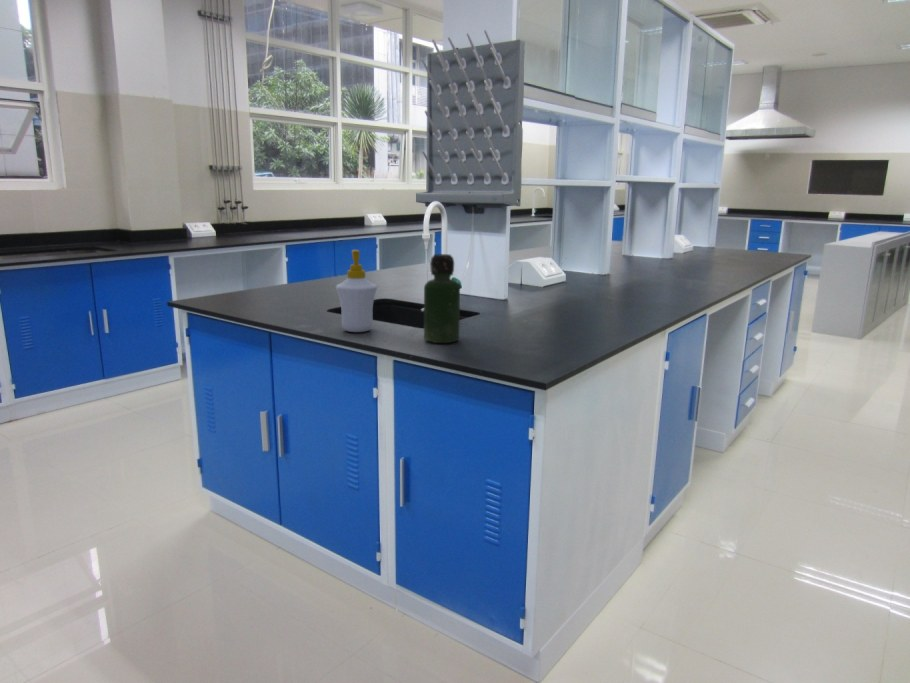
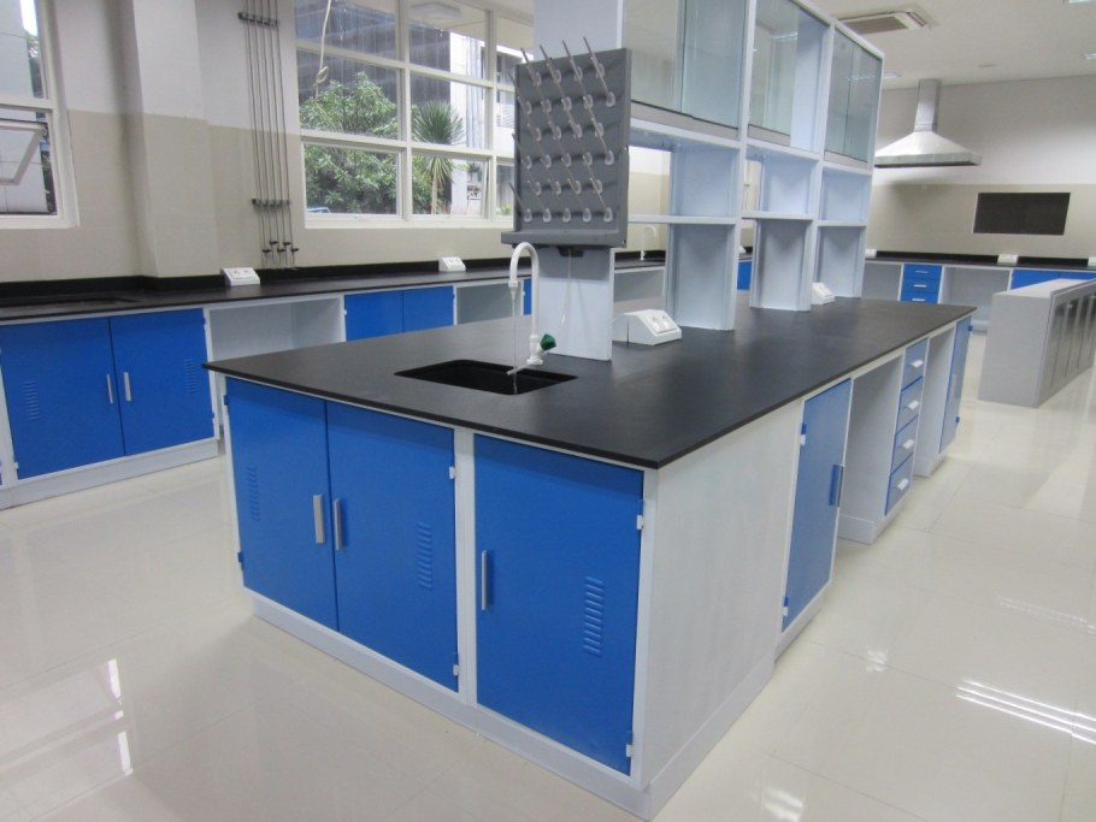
- bottle (441, 298)
- soap bottle (356, 290)
